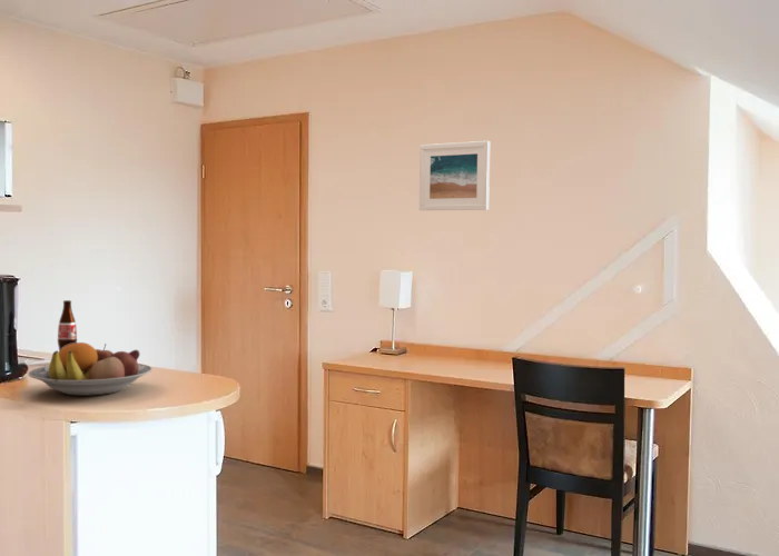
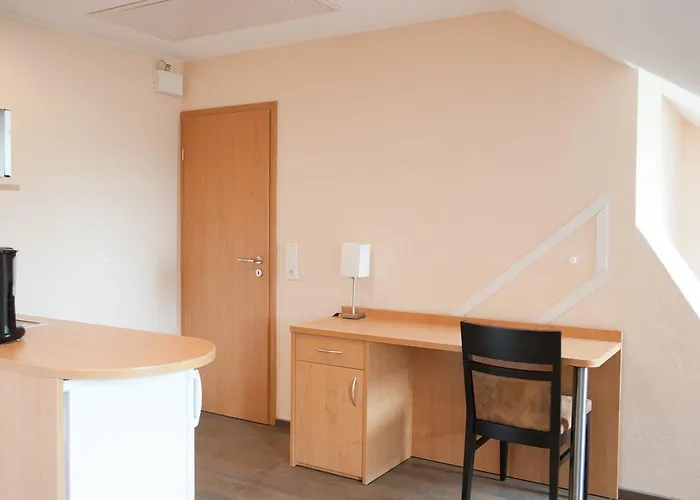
- fruit bowl (91, 365)
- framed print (453, 176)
- bottle (67, 331)
